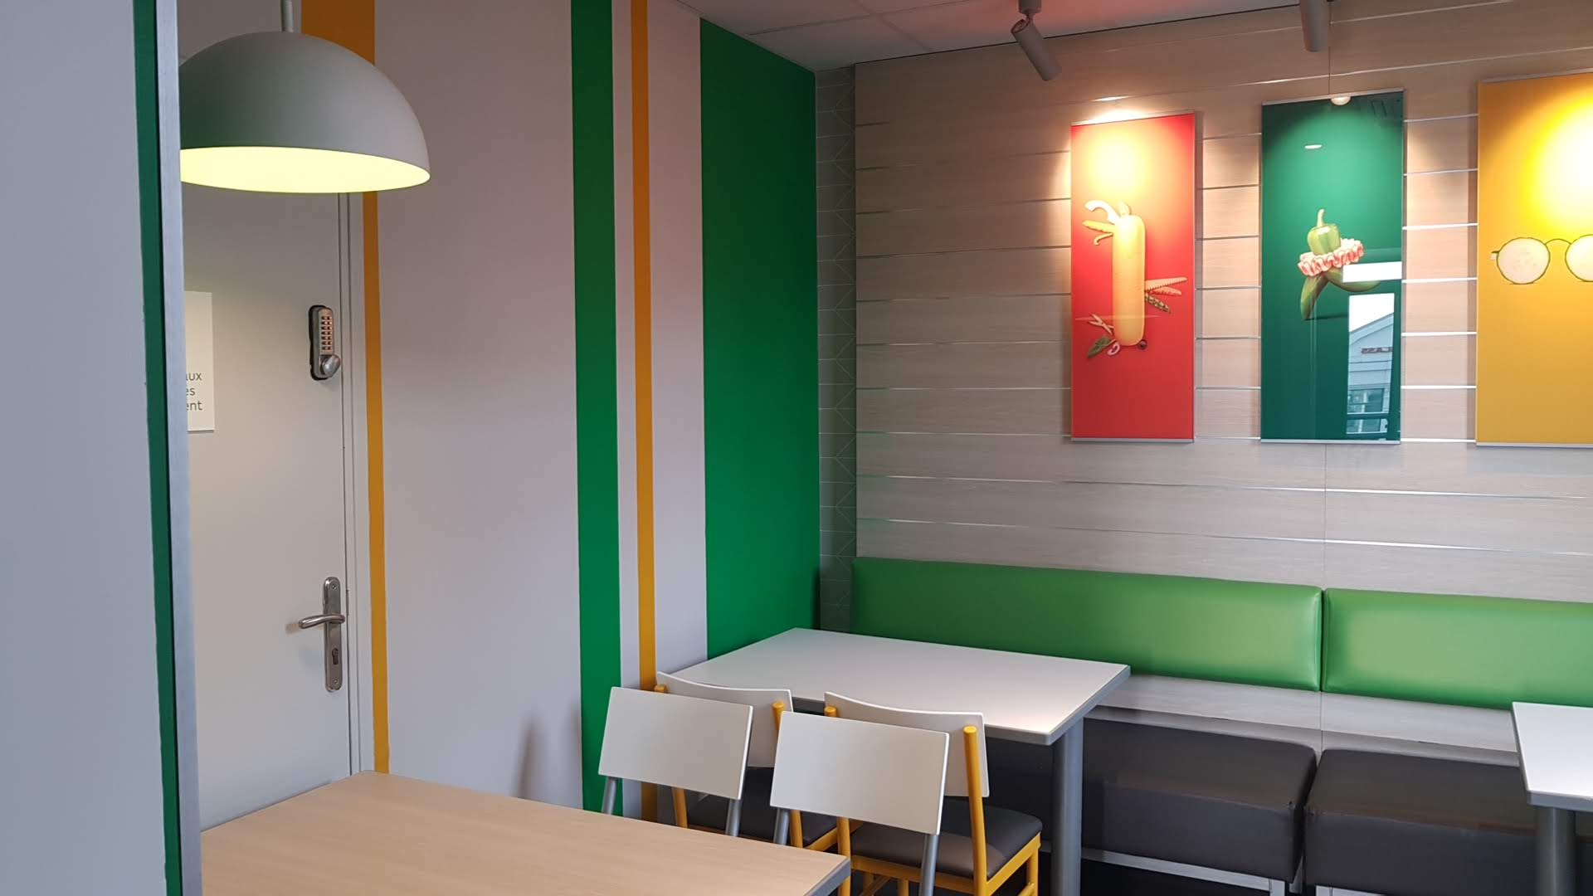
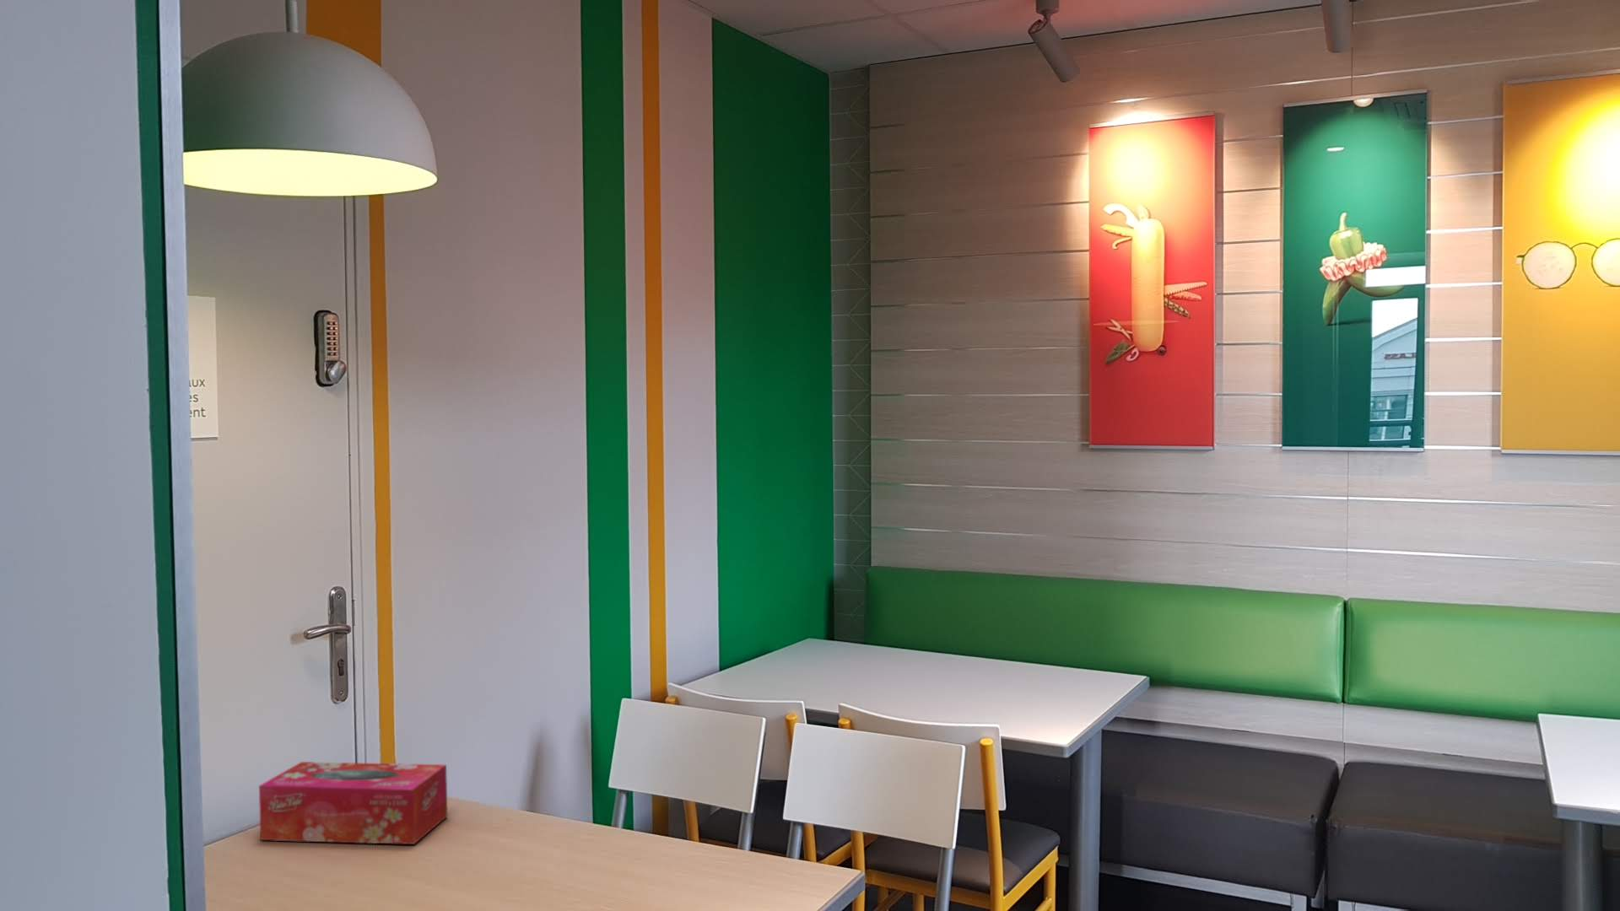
+ tissue box (355, 801)
